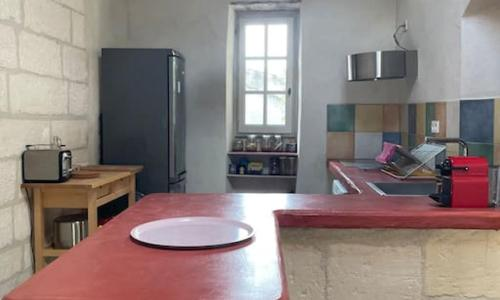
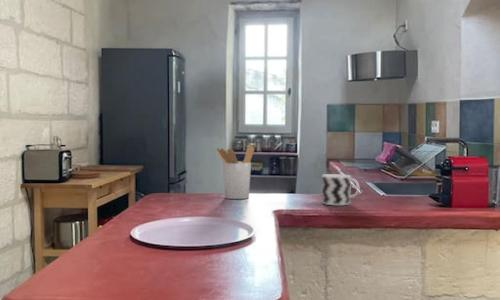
+ utensil holder (233, 171)
+ cup (340, 189)
